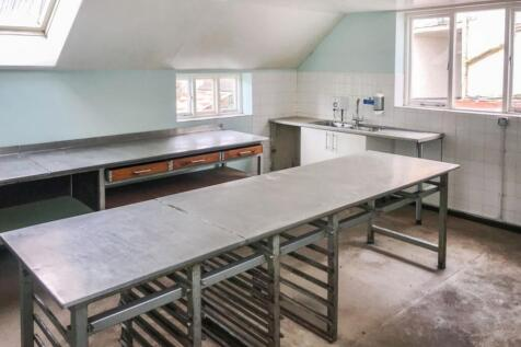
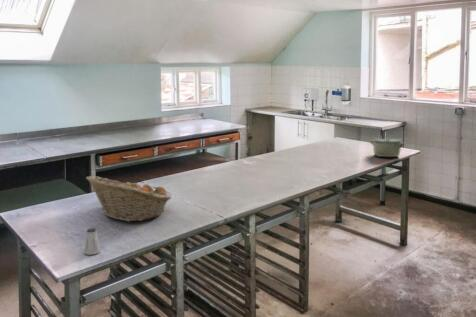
+ cooking pot (386, 147)
+ fruit basket (128, 194)
+ saltshaker (91, 240)
